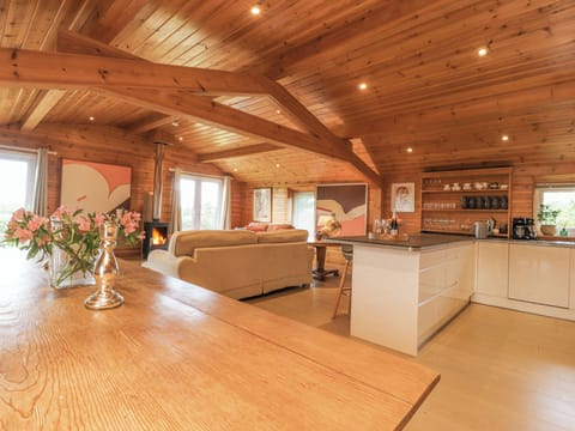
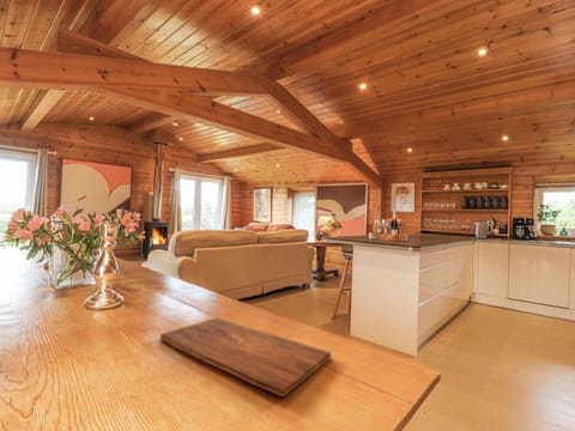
+ cutting board (240, 346)
